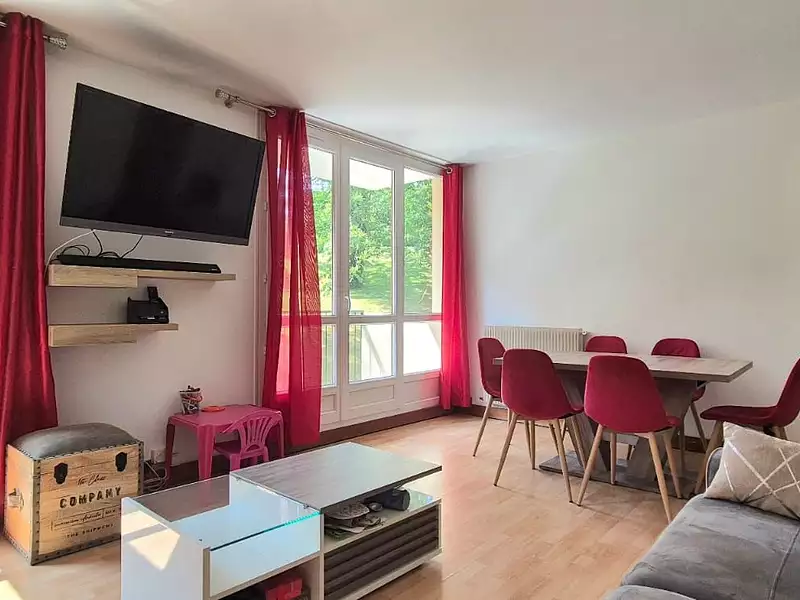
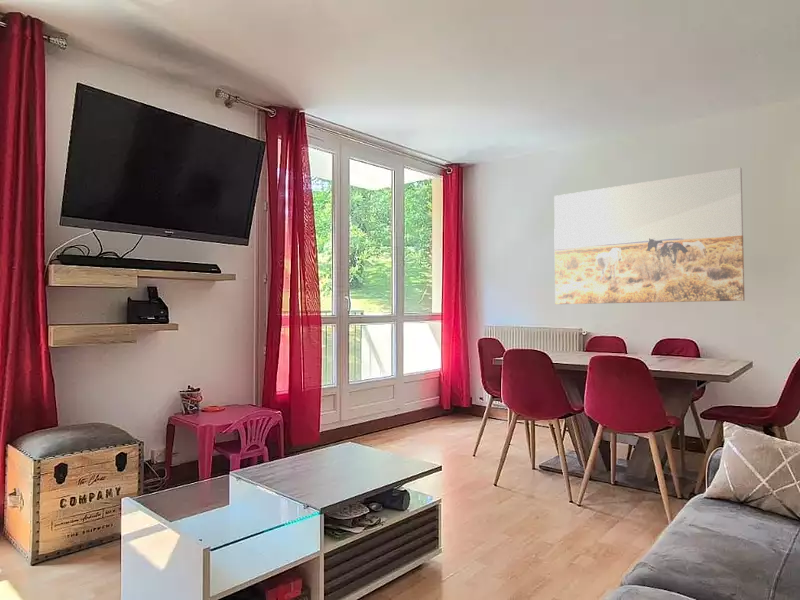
+ wall art (639, 242)
